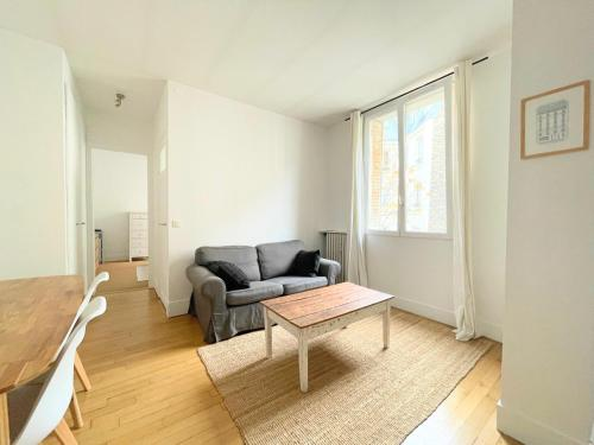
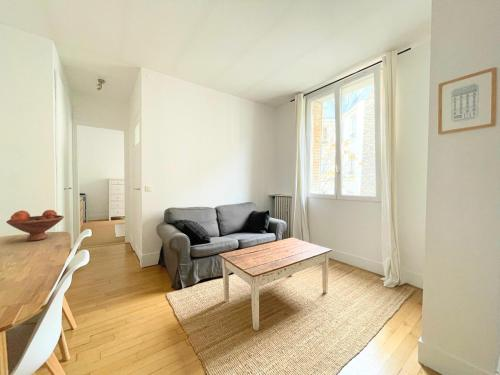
+ fruit bowl (37, 224)
